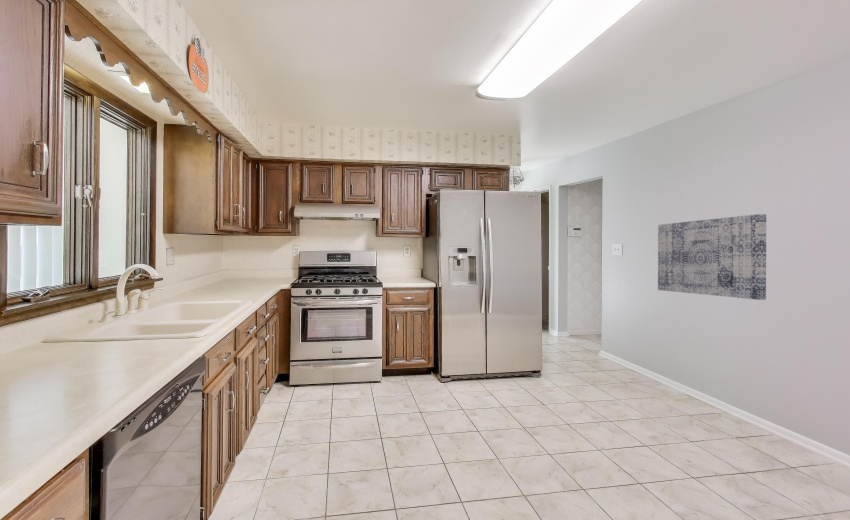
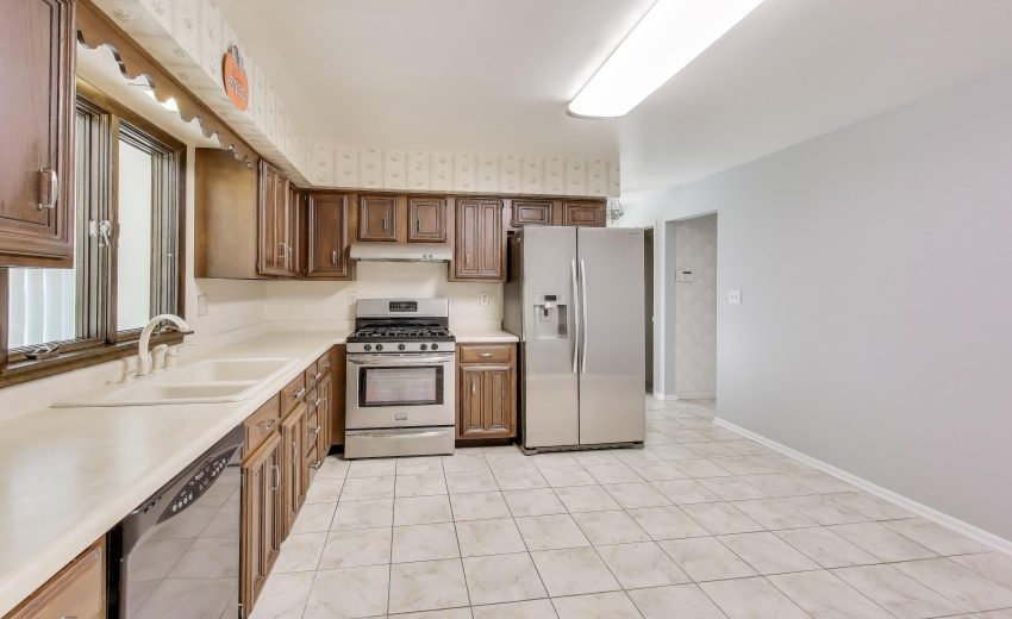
- wall art (705, 257)
